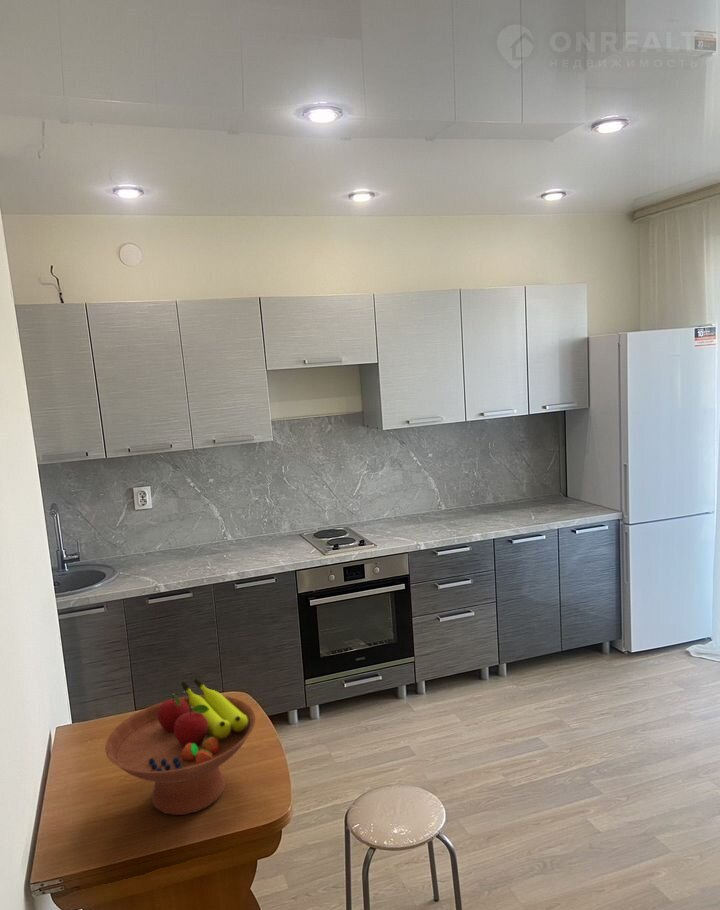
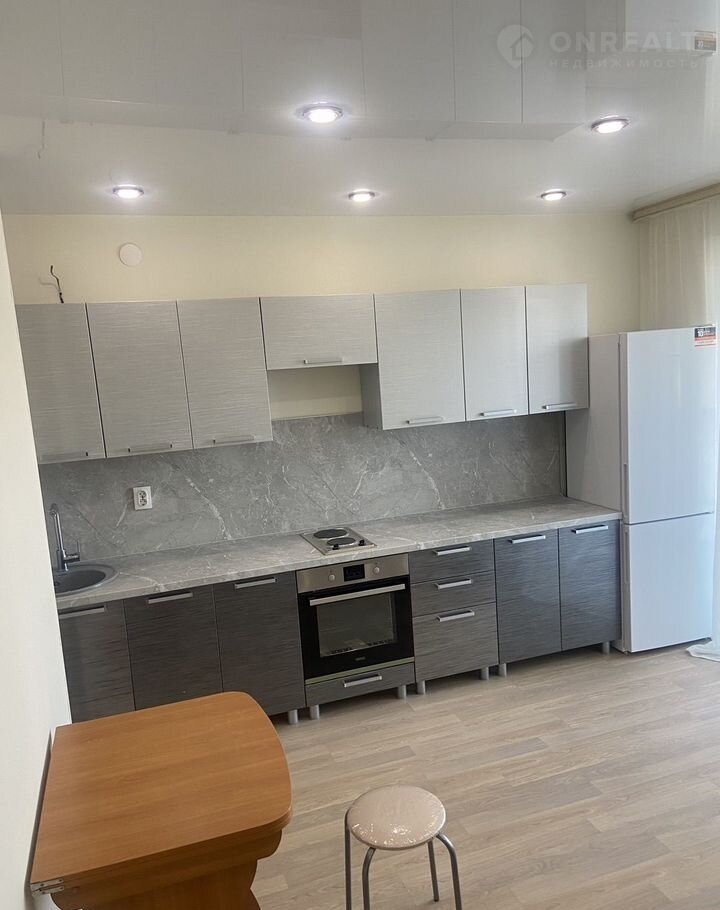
- fruit bowl (184, 749)
